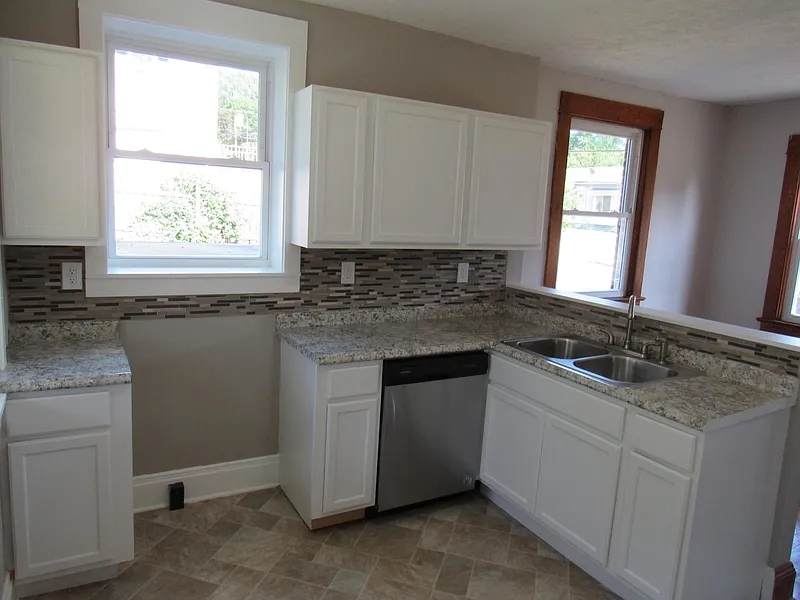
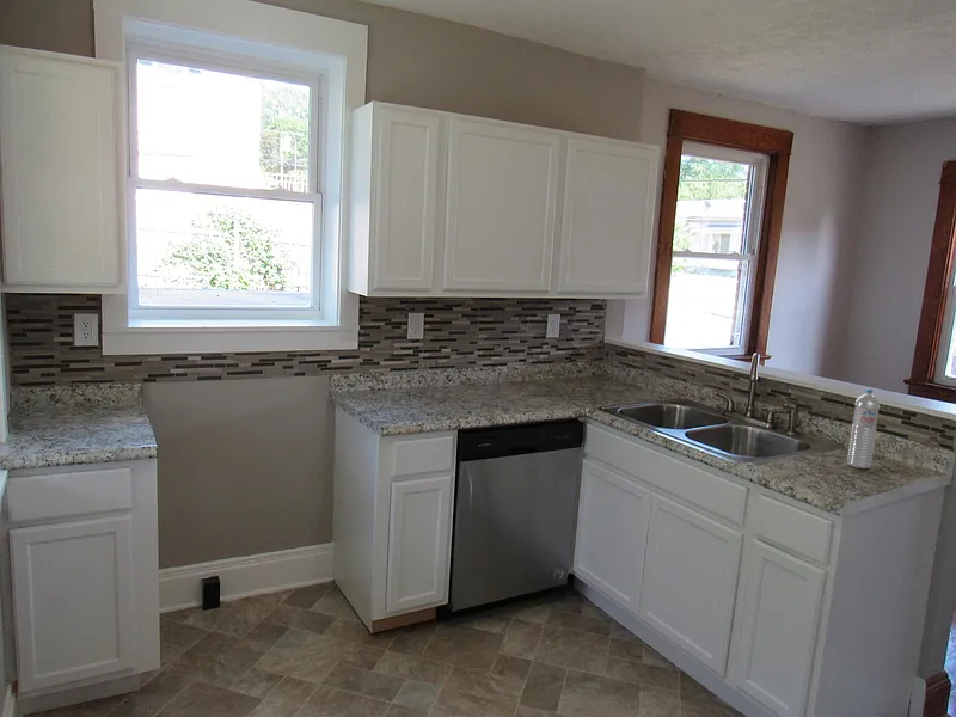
+ water bottle (864, 428)
